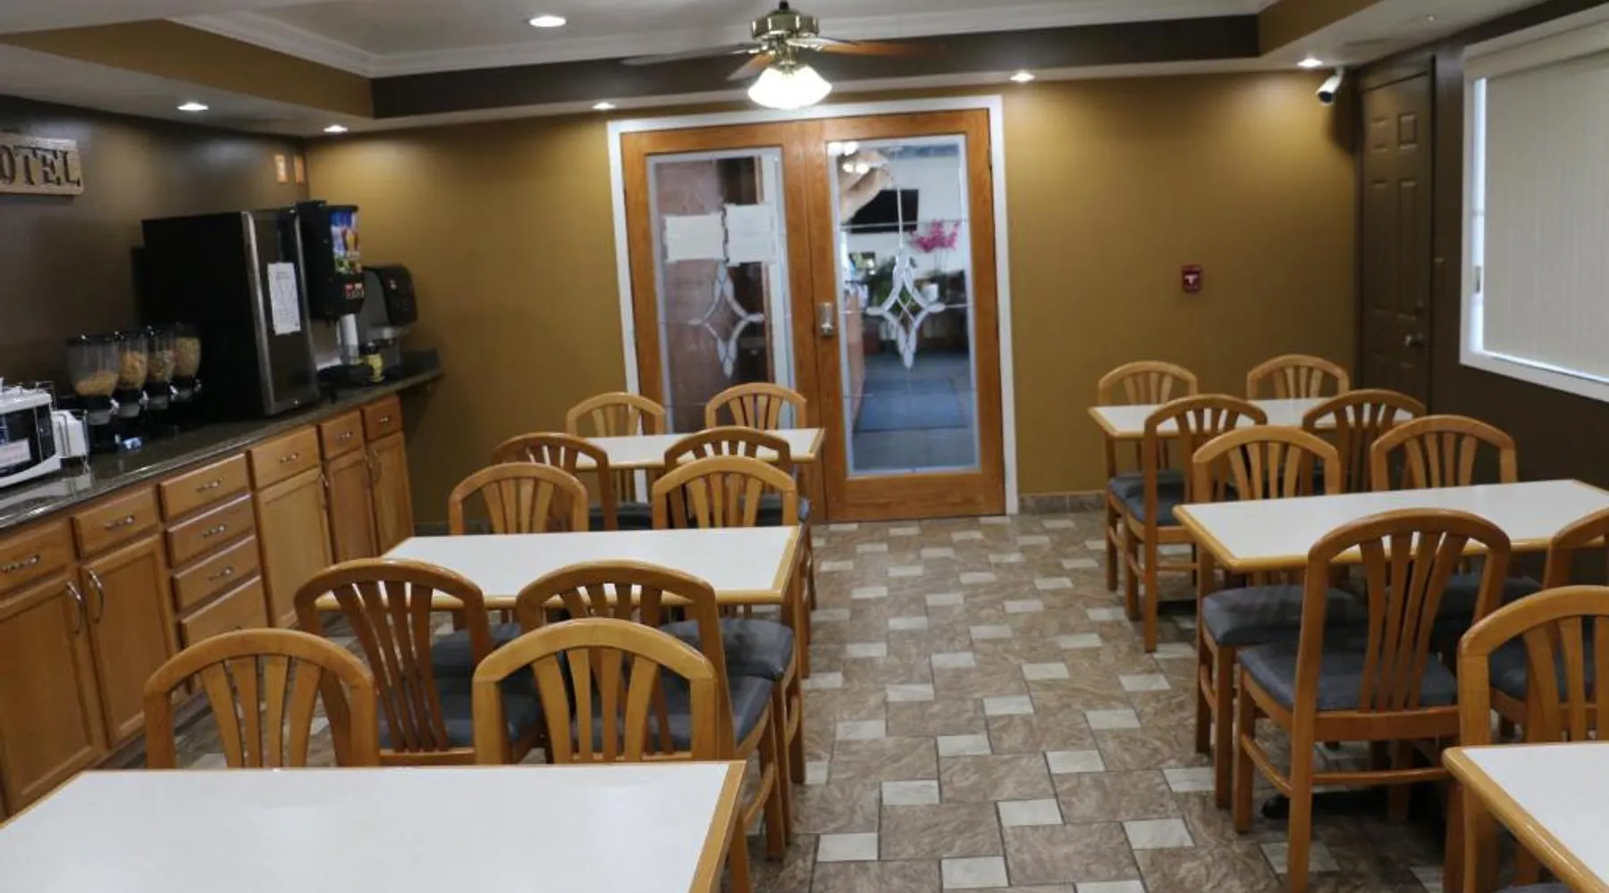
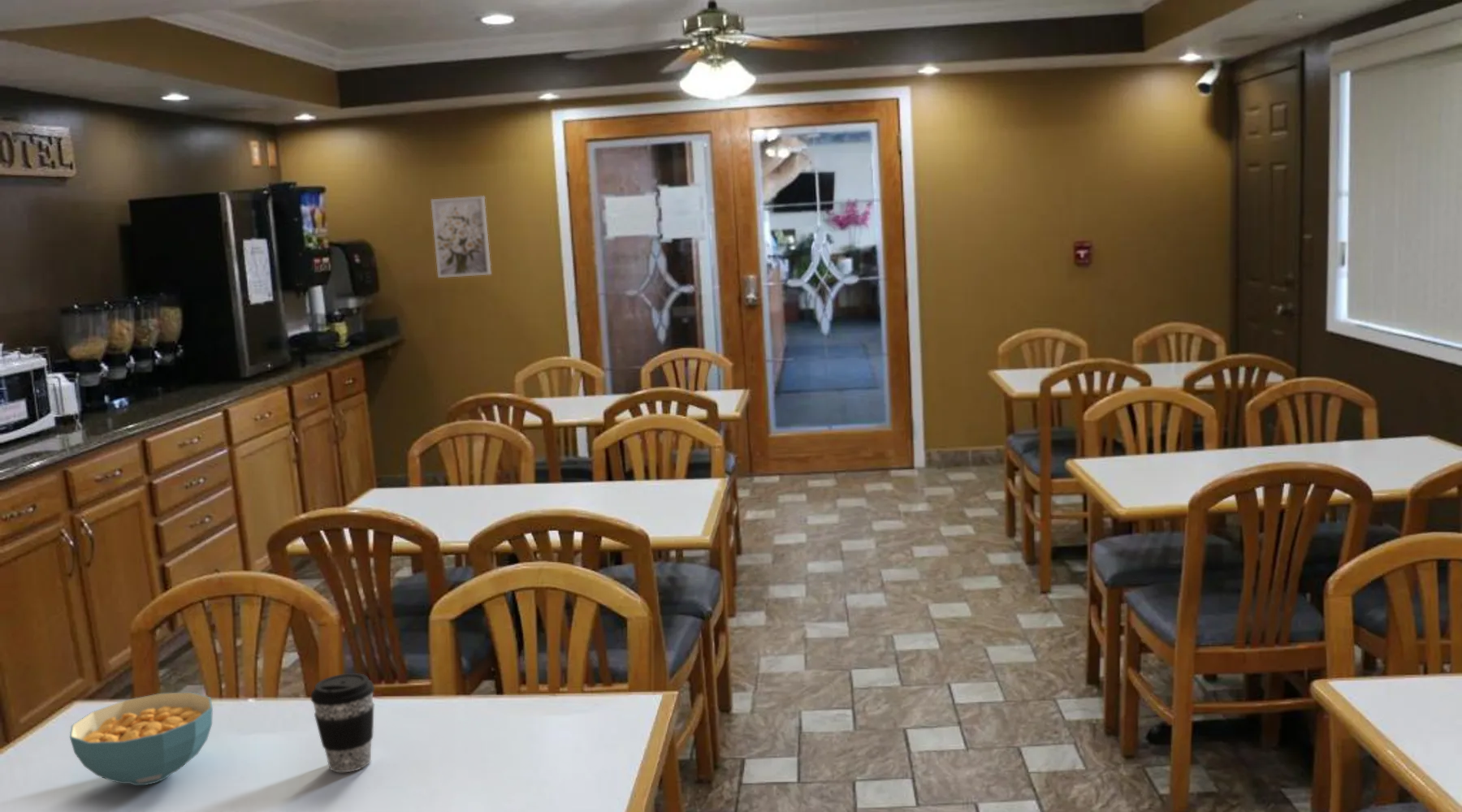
+ coffee cup (346, 723)
+ wall art (461, 237)
+ cereal bowl (146, 746)
